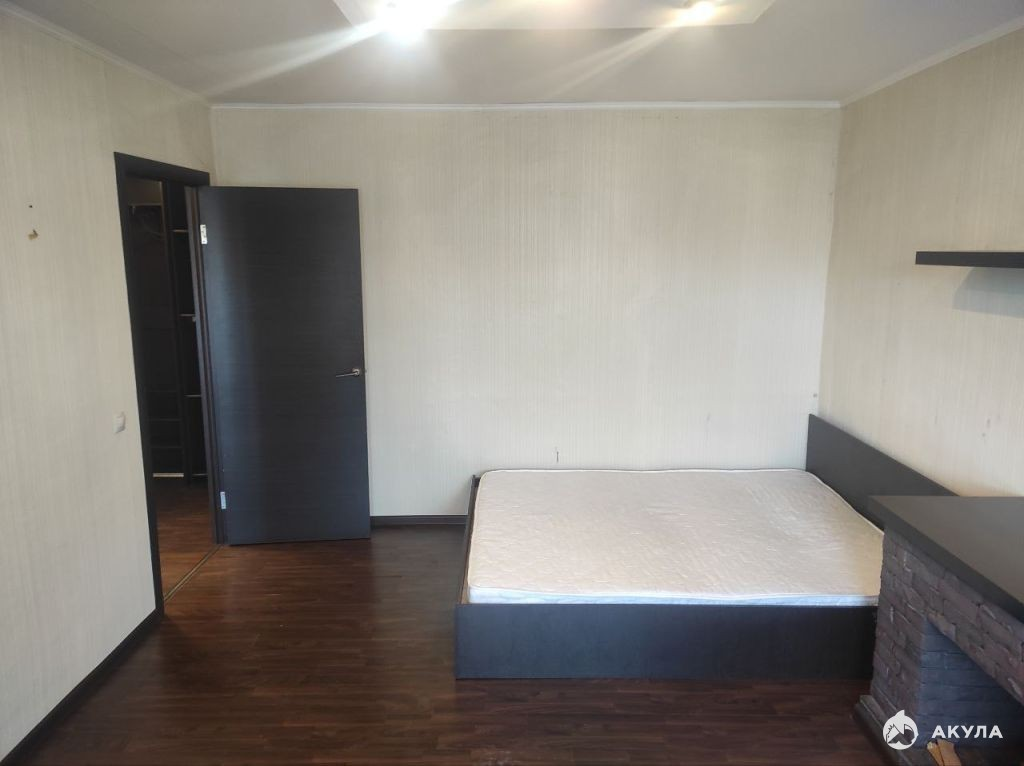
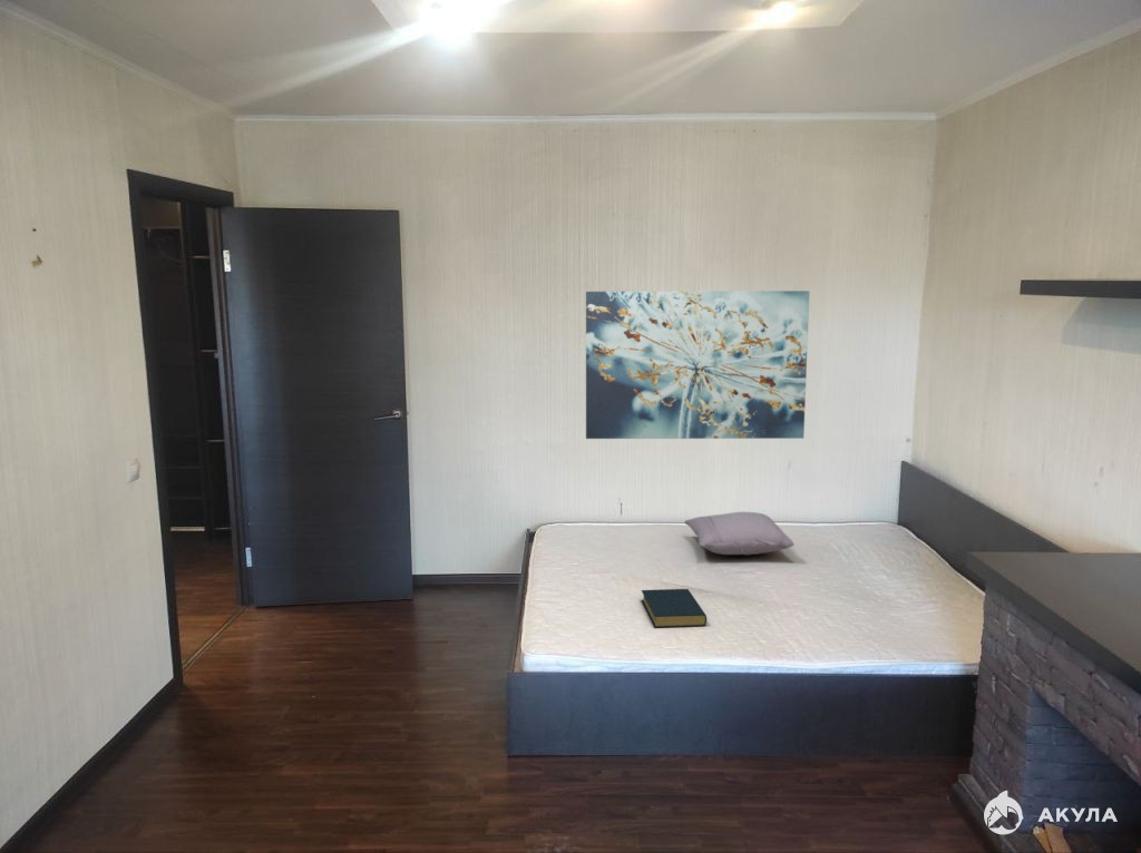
+ wall art (695, 365)
+ pillow (735, 532)
+ hardback book (672, 607)
